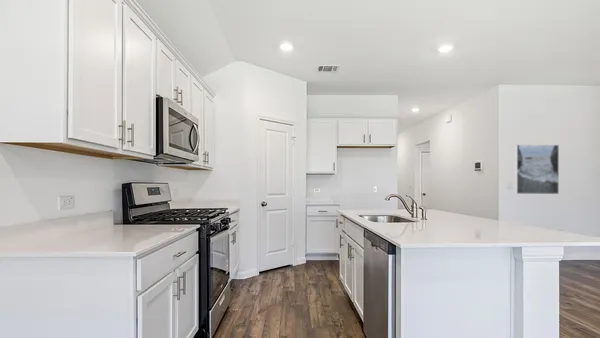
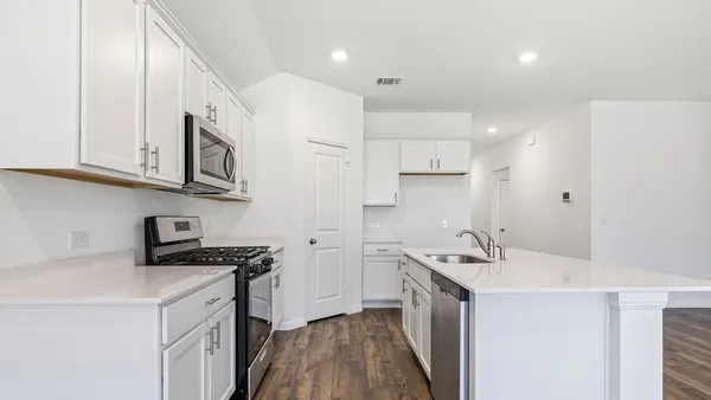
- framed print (537, 169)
